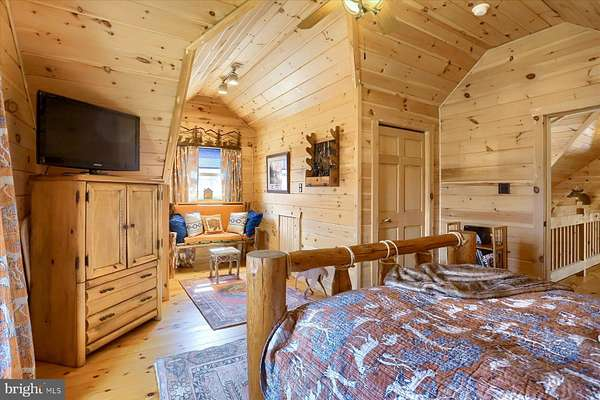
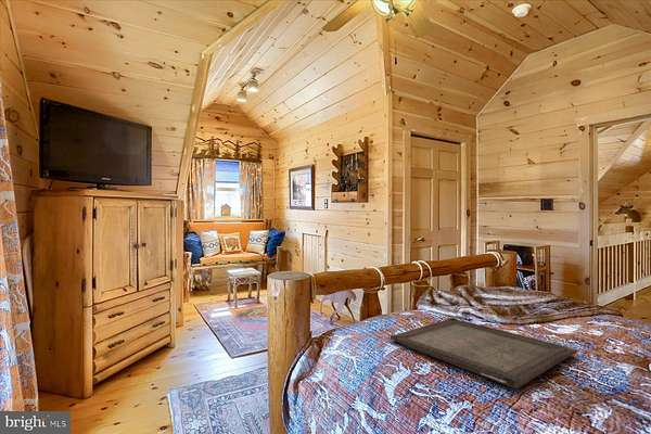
+ serving tray (477, 343)
